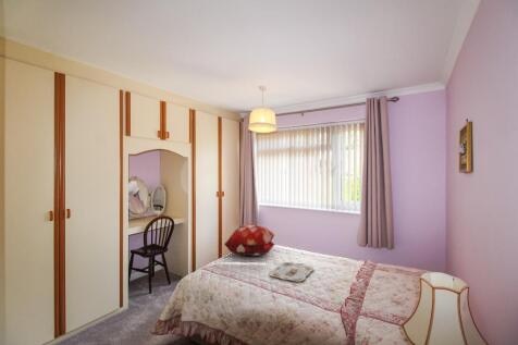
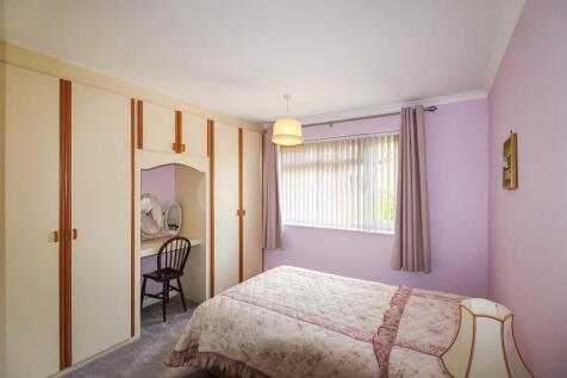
- decorative pillow (251, 238)
- serving tray (292, 271)
